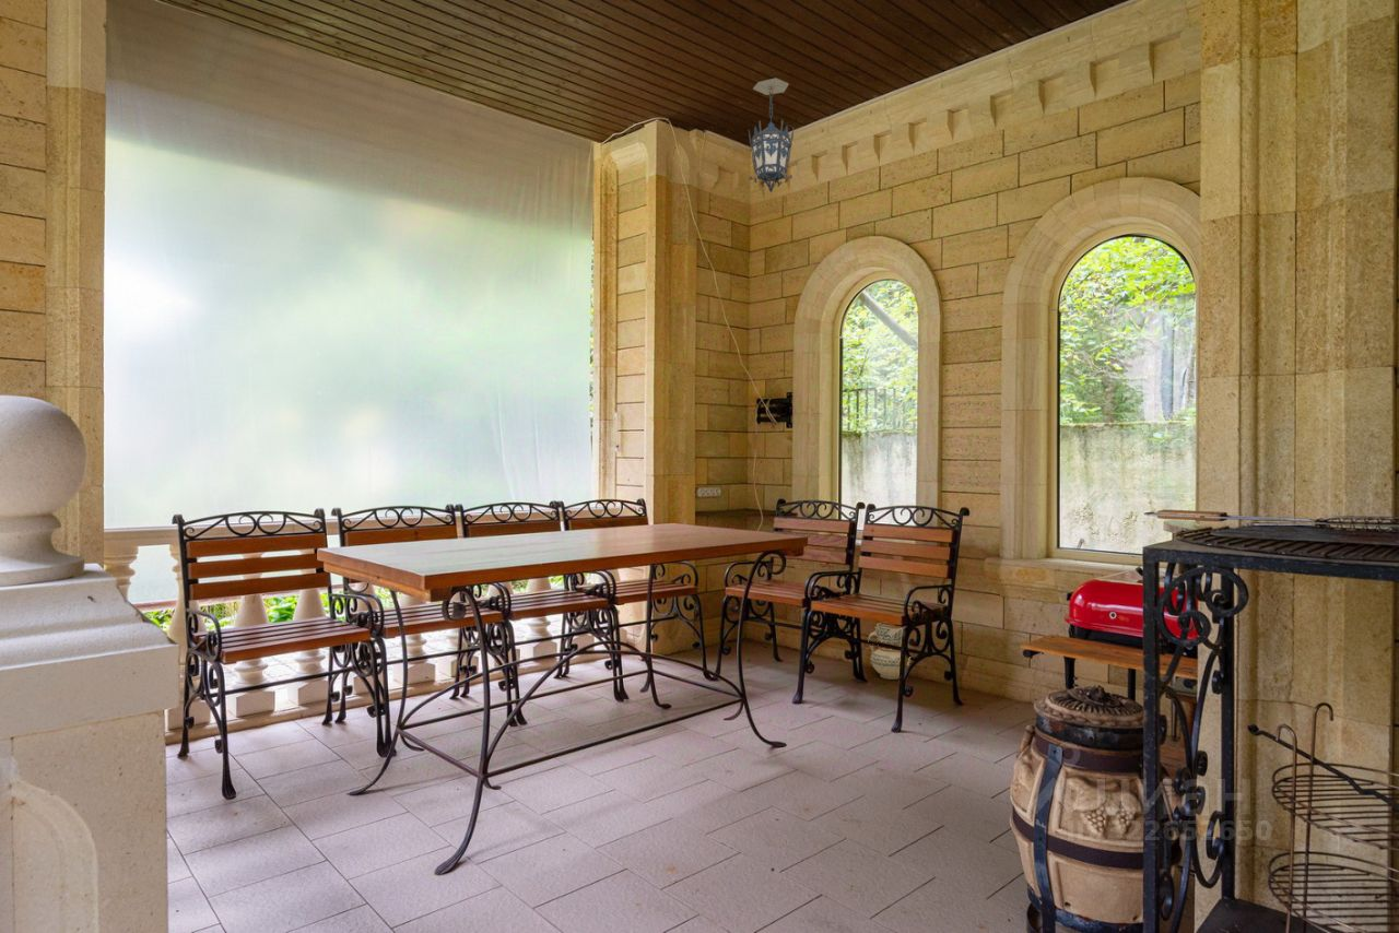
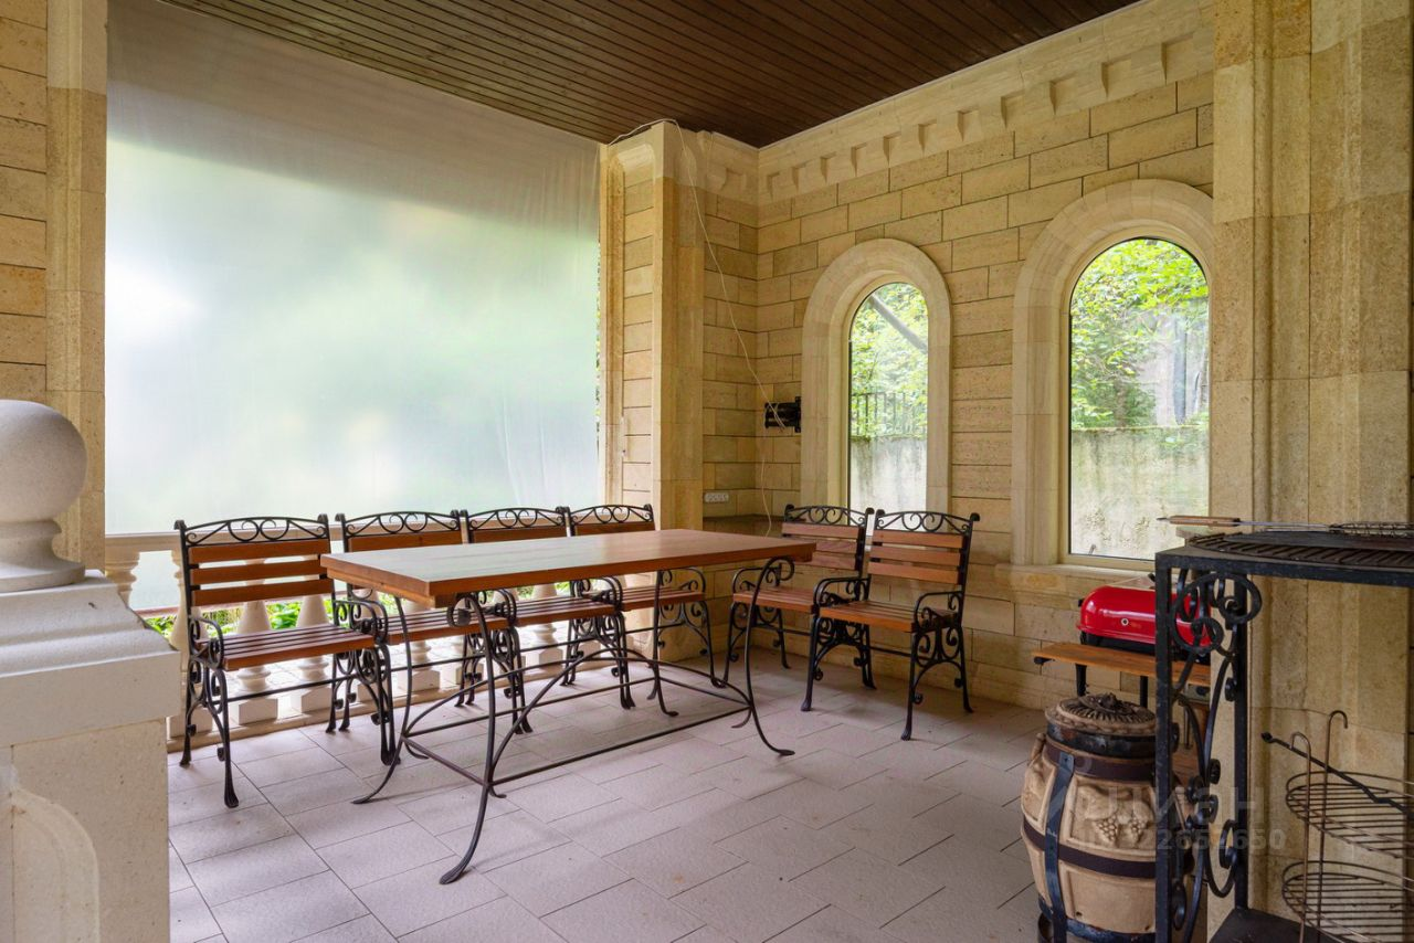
- hanging lantern (771, 139)
- ceramic jug (890, 650)
